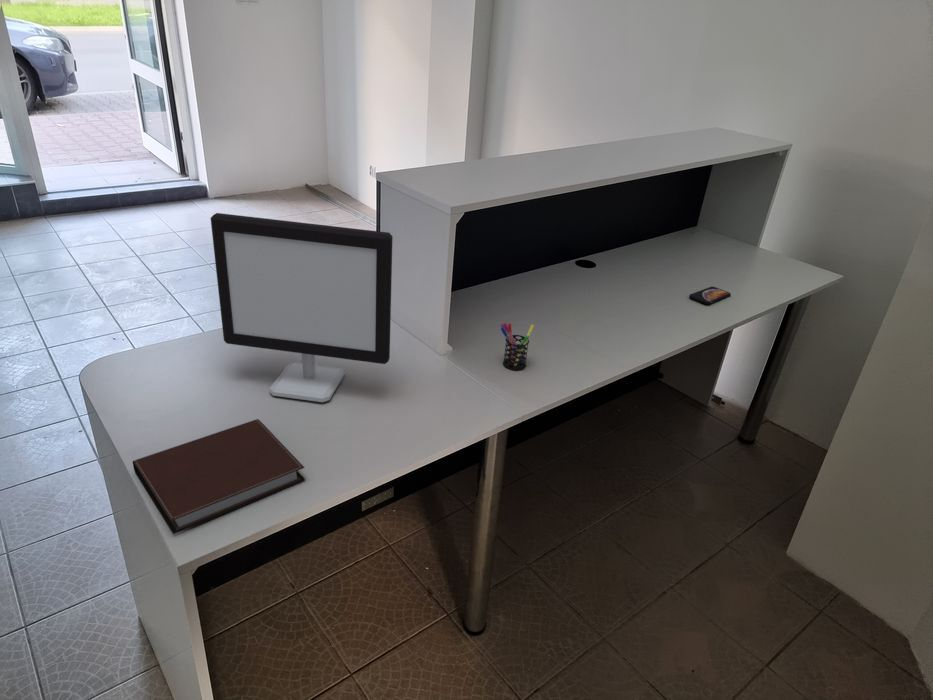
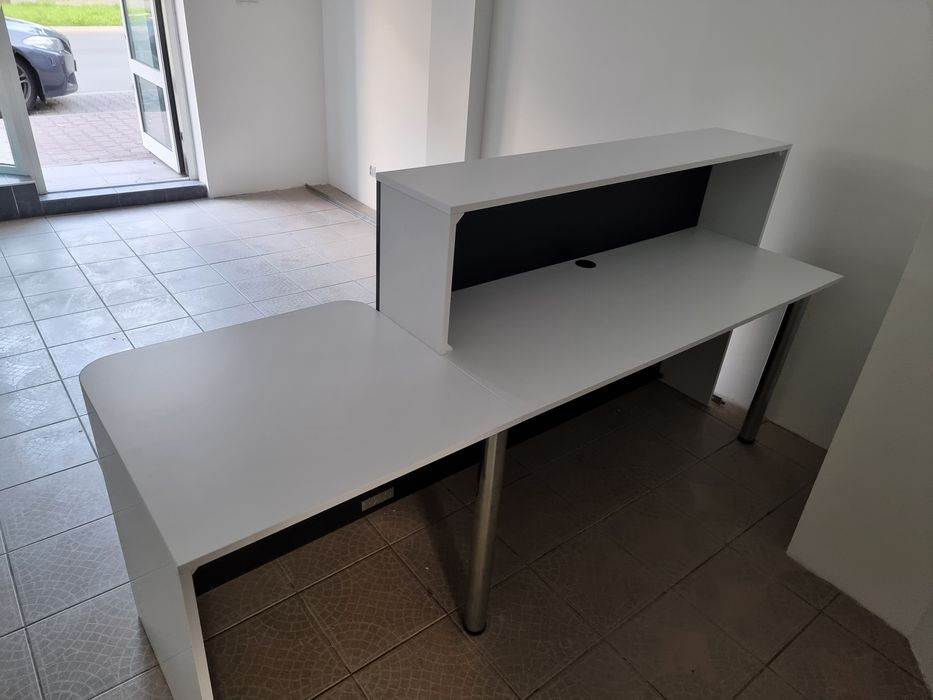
- computer monitor (307, 307)
- smartphone (710, 295)
- notebook (219, 469)
- pen holder (517, 344)
